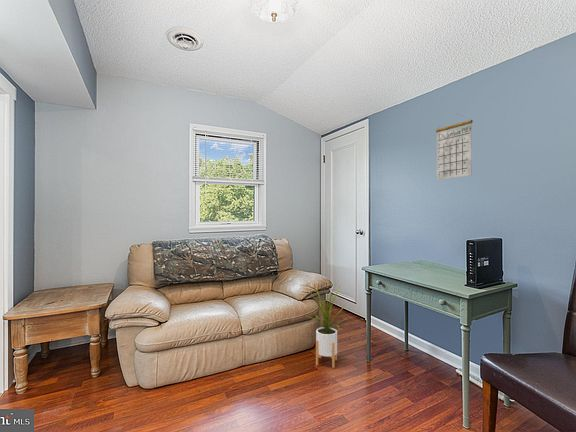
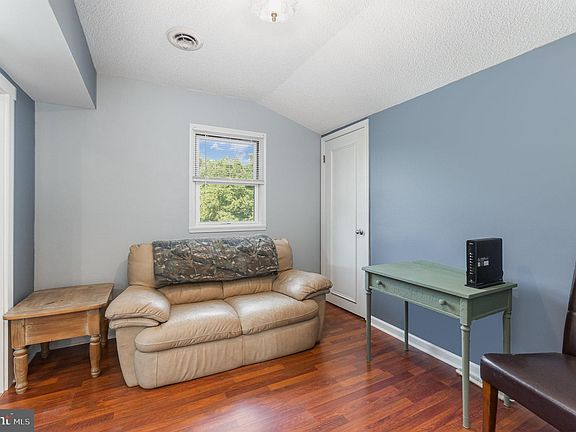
- calendar (453, 145)
- house plant (326, 320)
